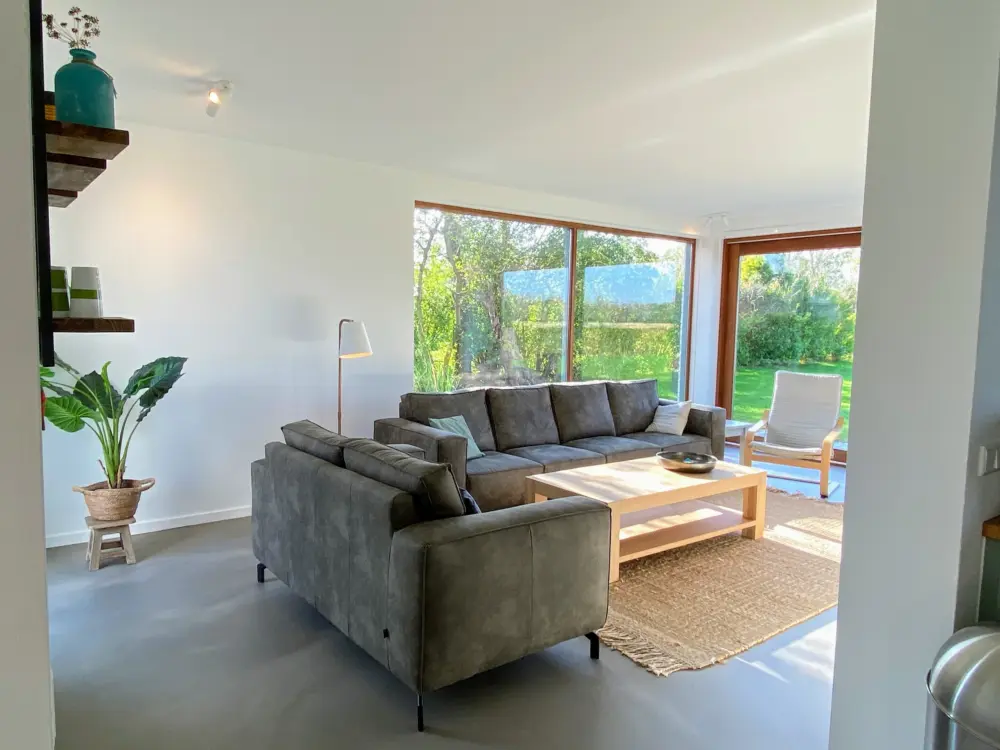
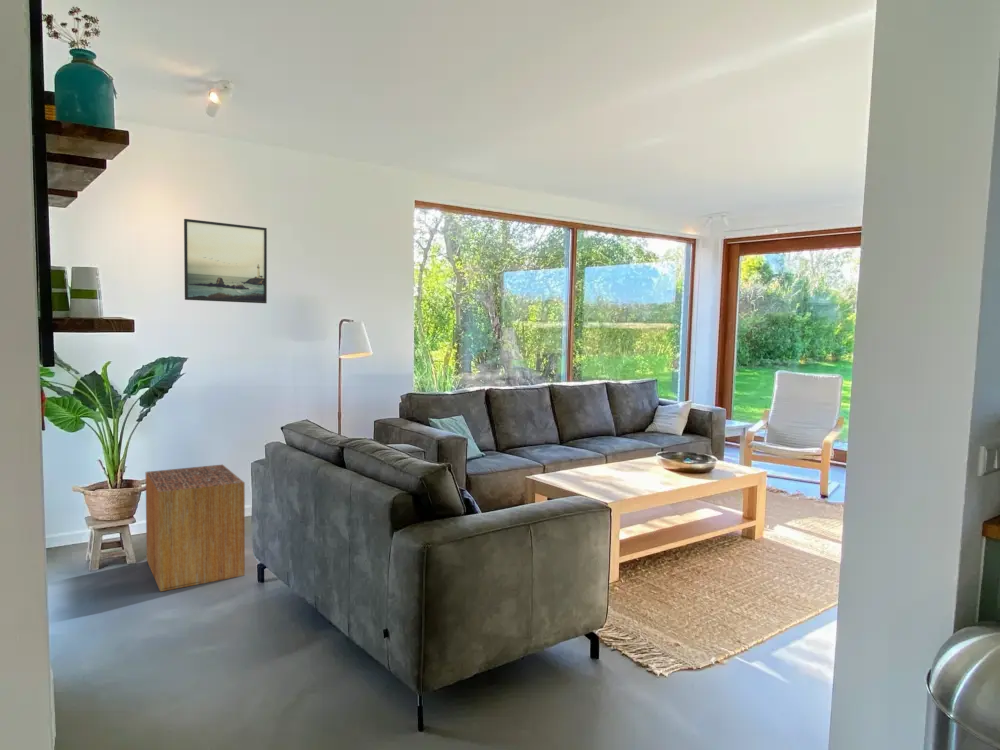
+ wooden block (194, 522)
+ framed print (226, 262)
